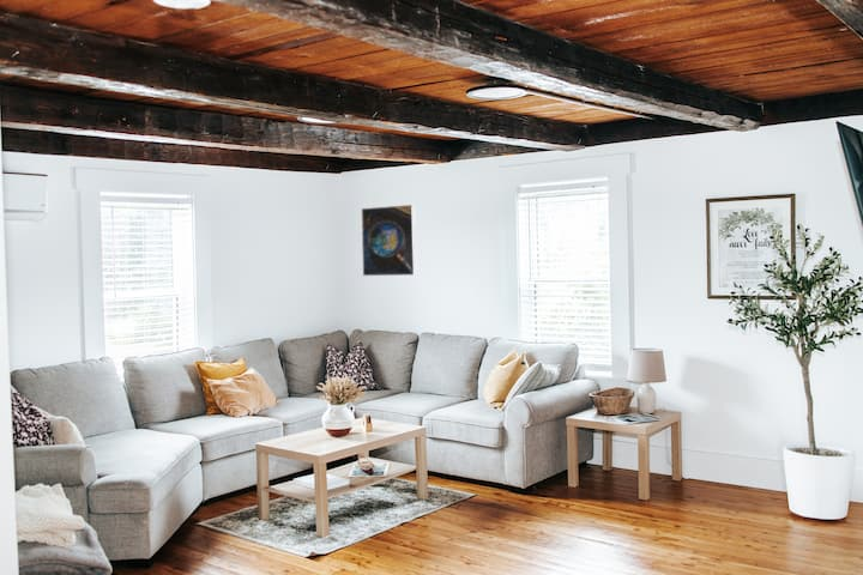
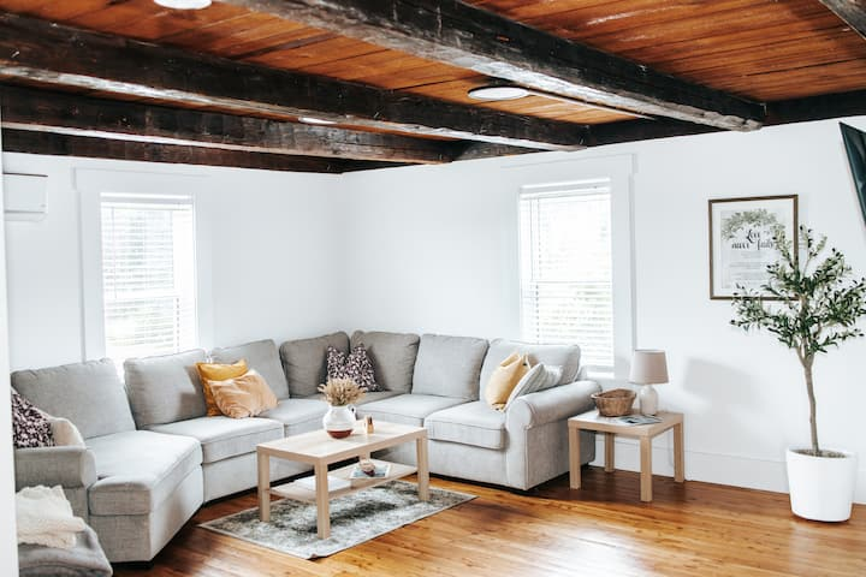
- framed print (388, 241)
